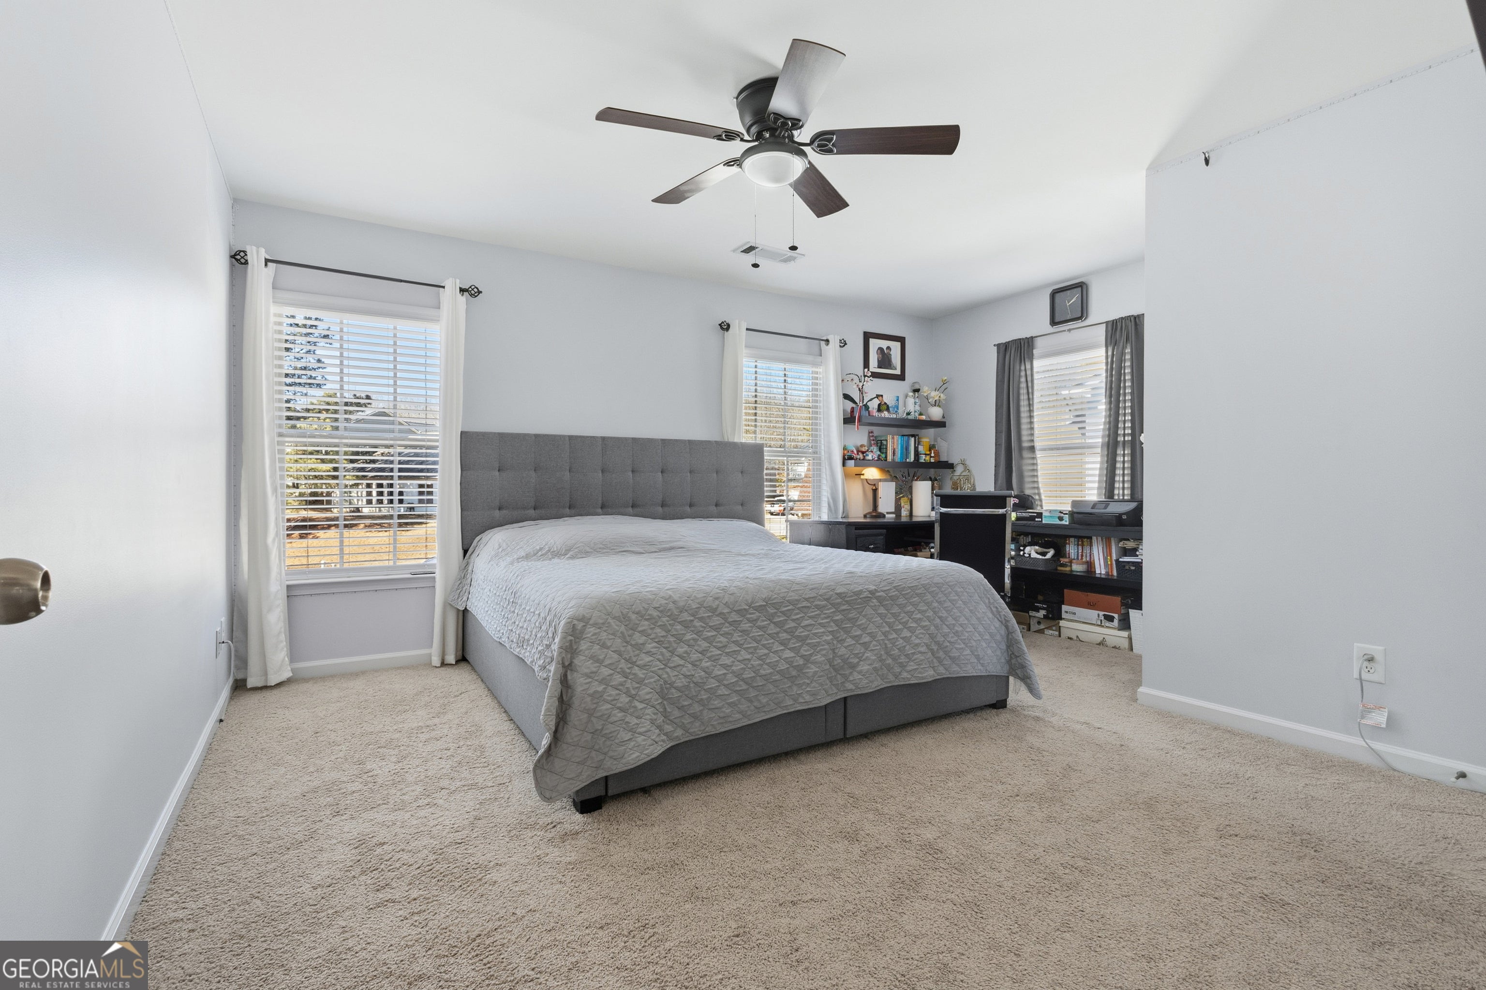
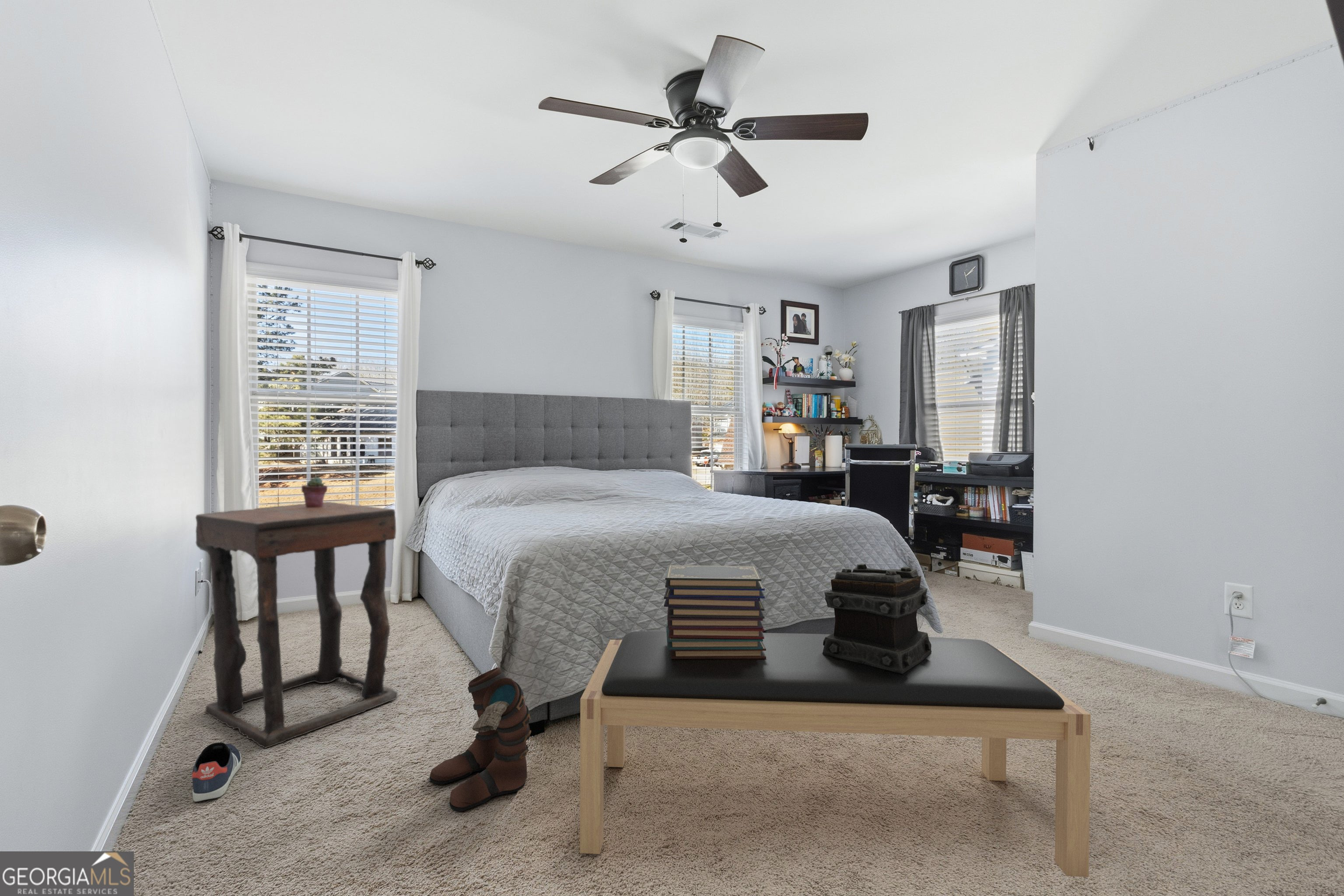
+ decorative box (876, 608)
+ book stack (713, 609)
+ bench (813, 731)
+ sneaker (218, 757)
+ boots (486, 731)
+ potted succulent (315, 491)
+ side table (318, 607)
